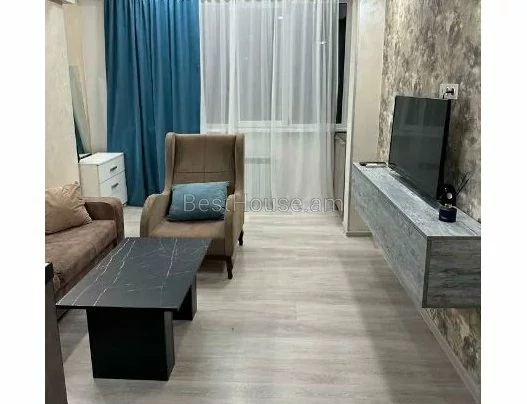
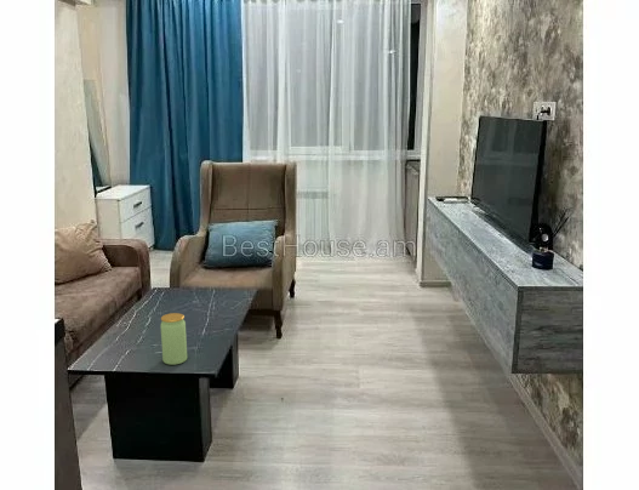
+ jar (173, 338)
